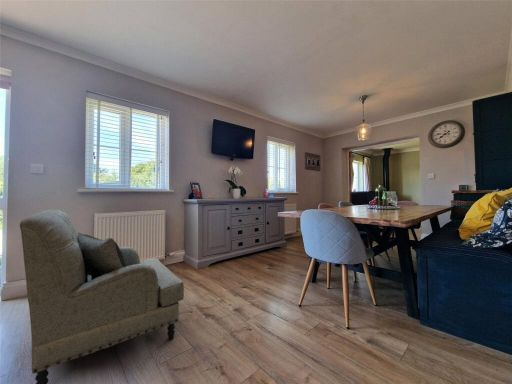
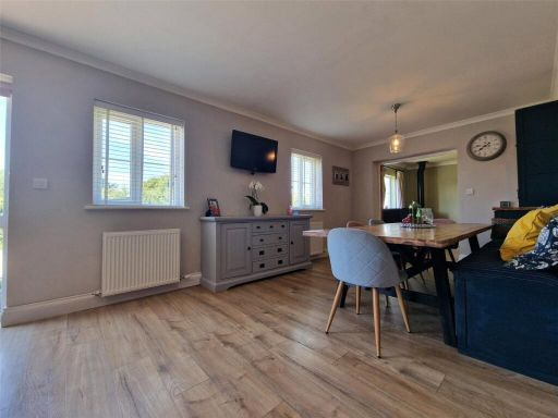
- armchair (111, 271)
